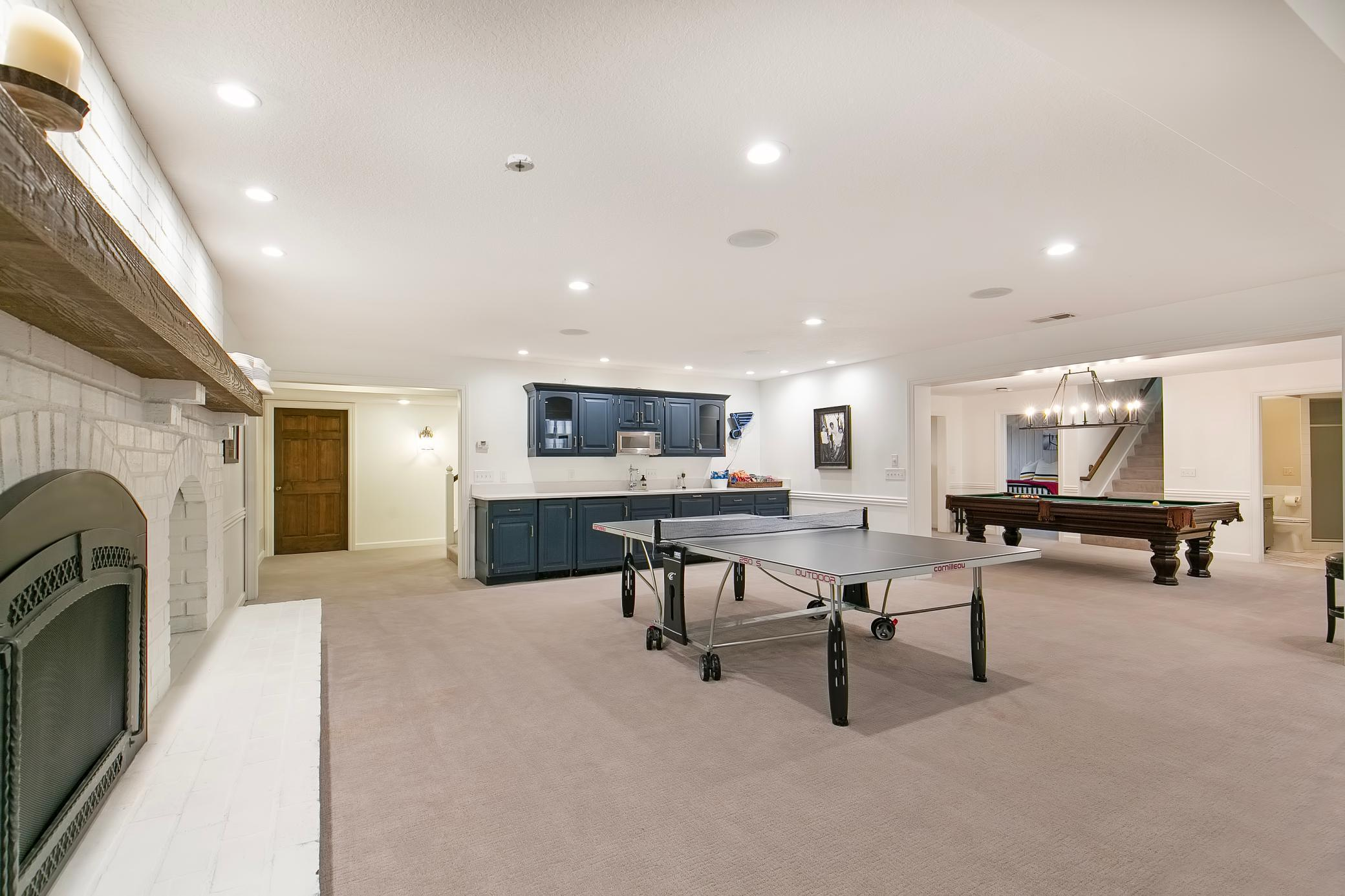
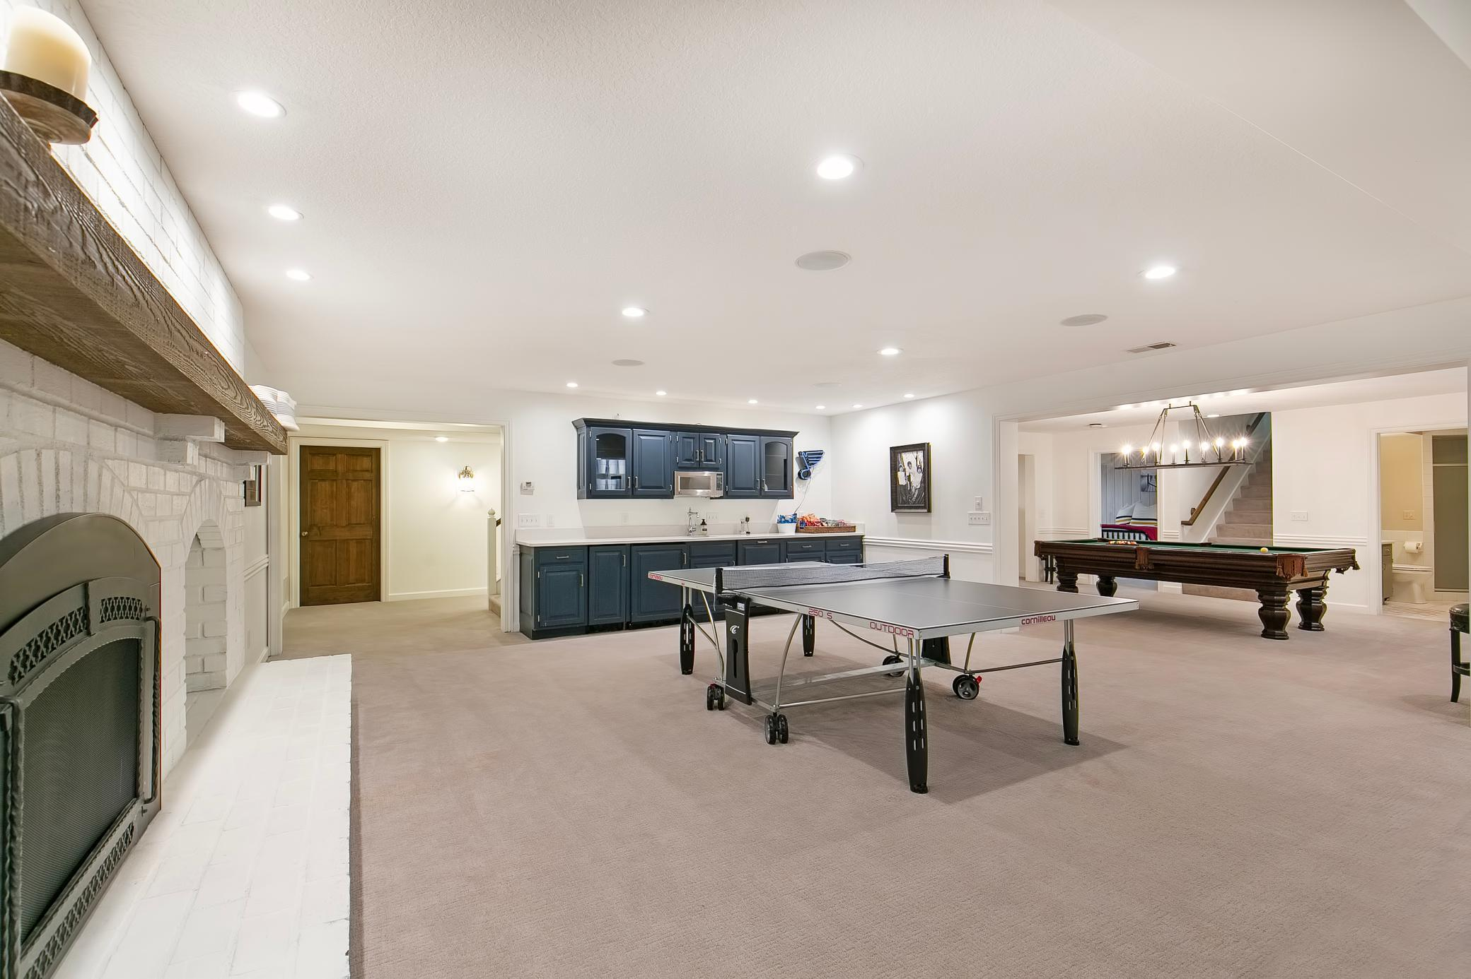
- smoke detector (519, 163)
